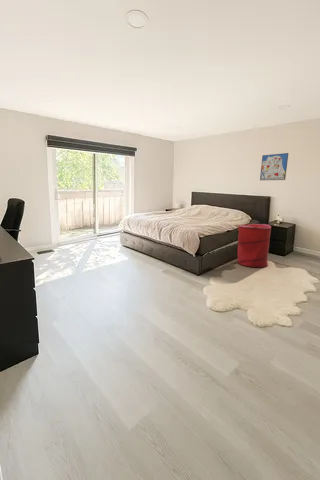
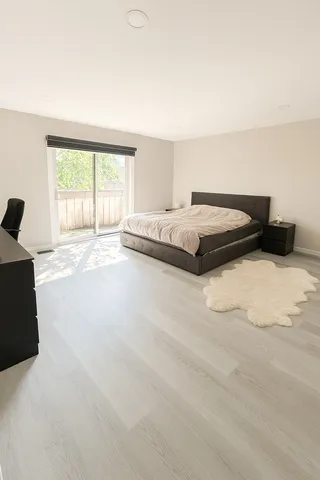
- wall art (273, 167)
- laundry hamper (252, 244)
